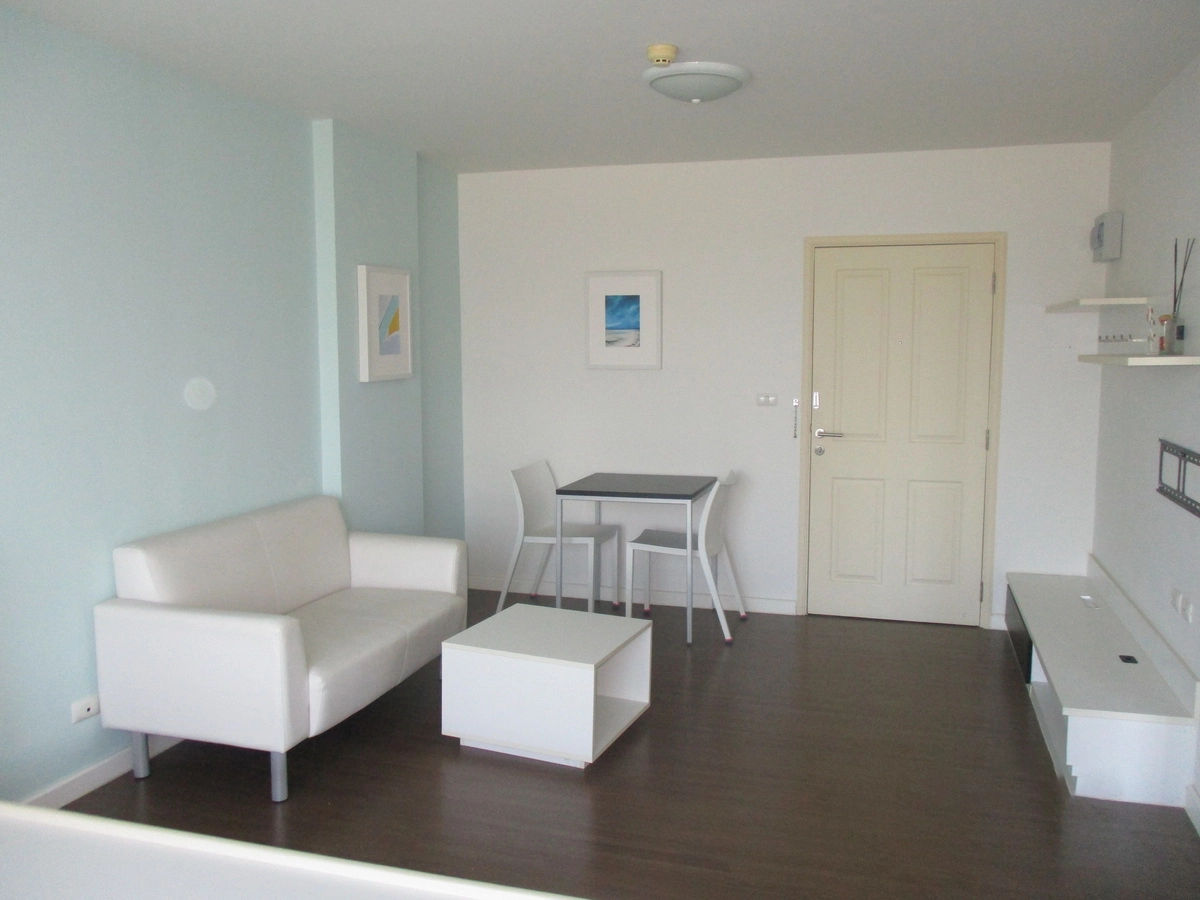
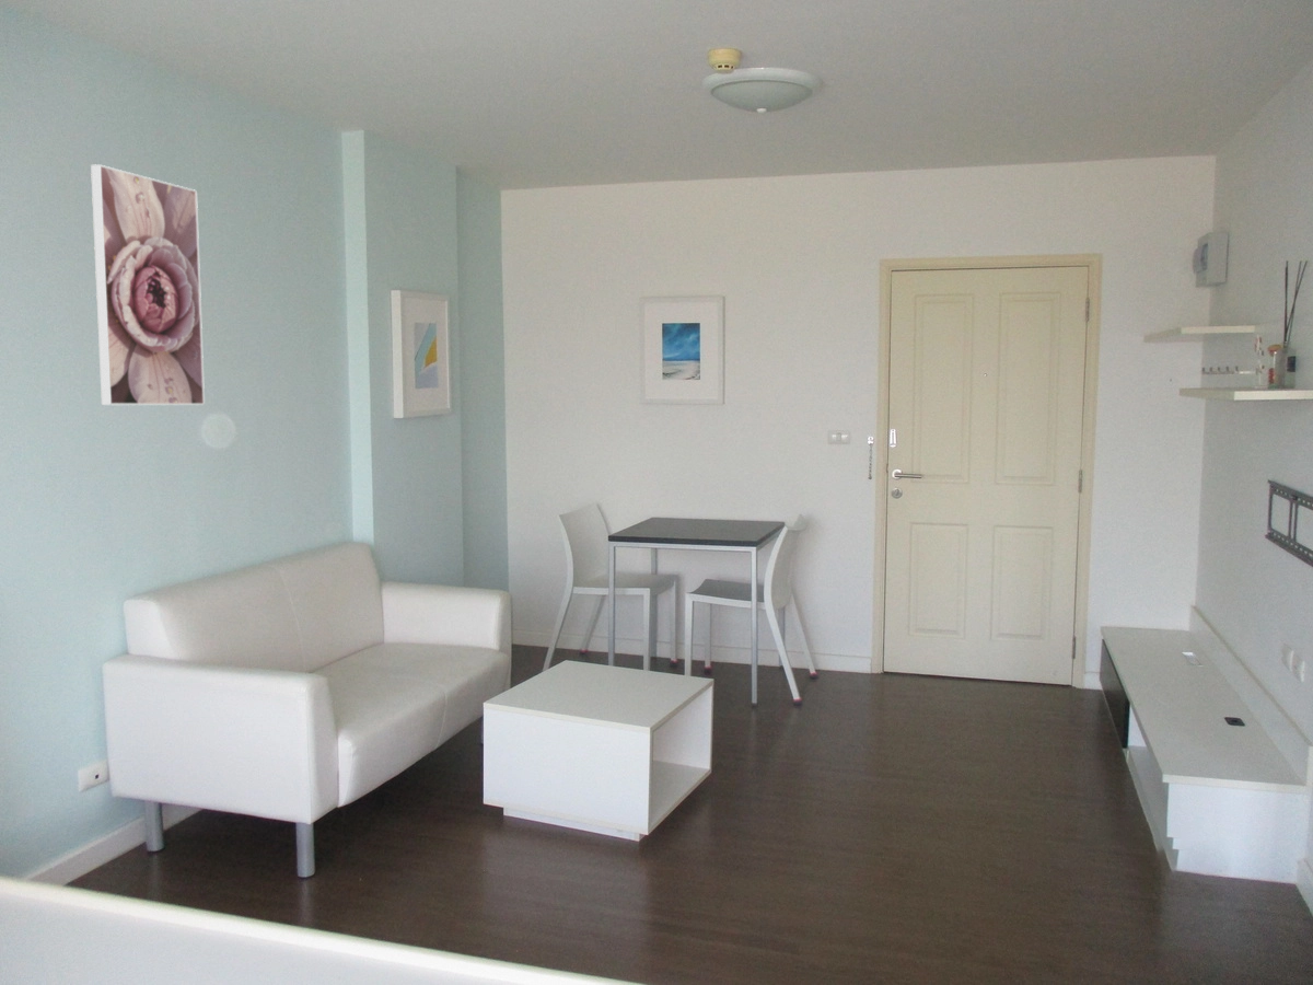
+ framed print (151, 292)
